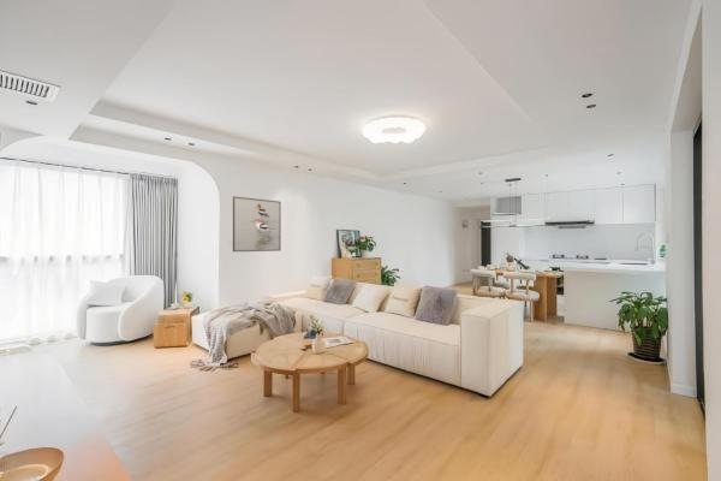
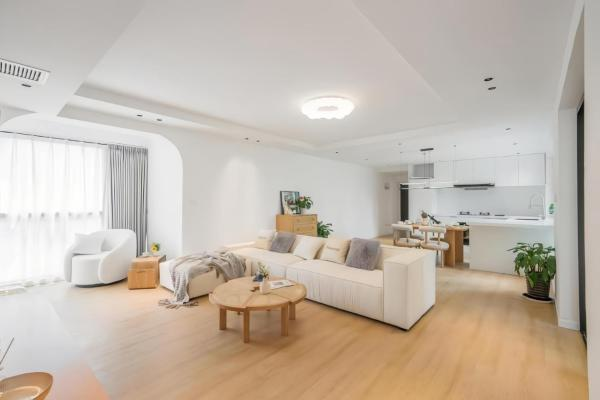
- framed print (257, 225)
